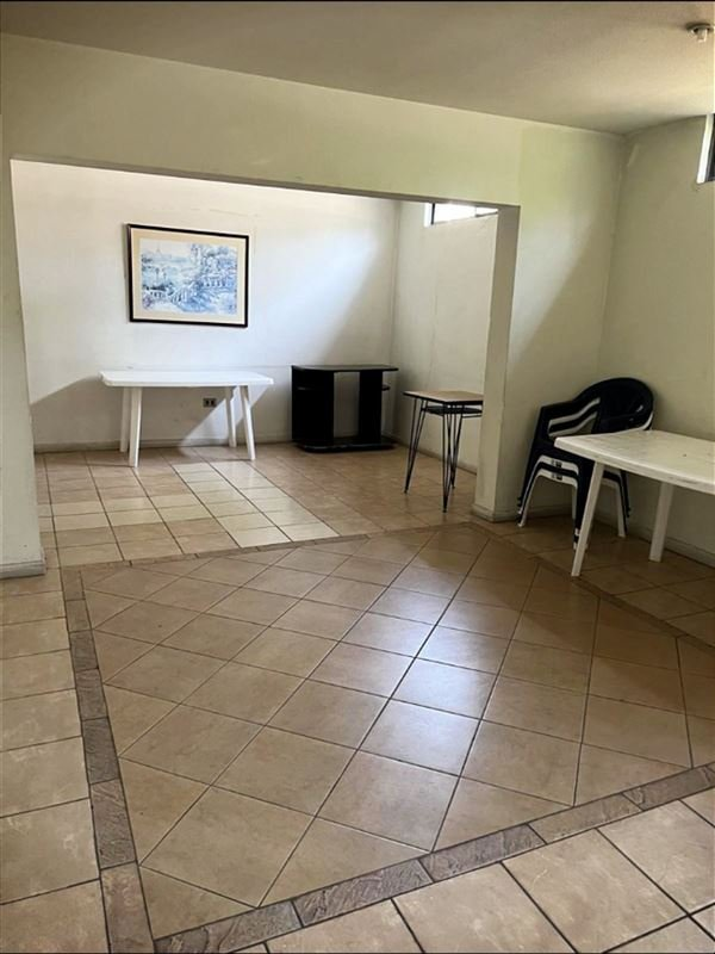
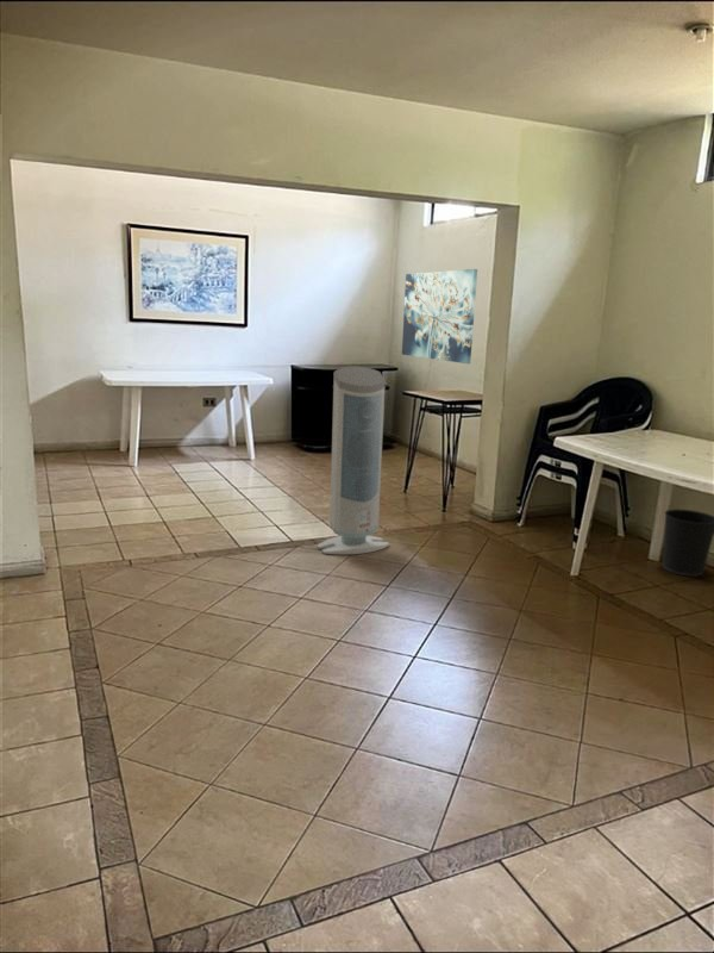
+ wastebasket (687, 542)
+ wall art (436, 316)
+ air purifier (356, 459)
